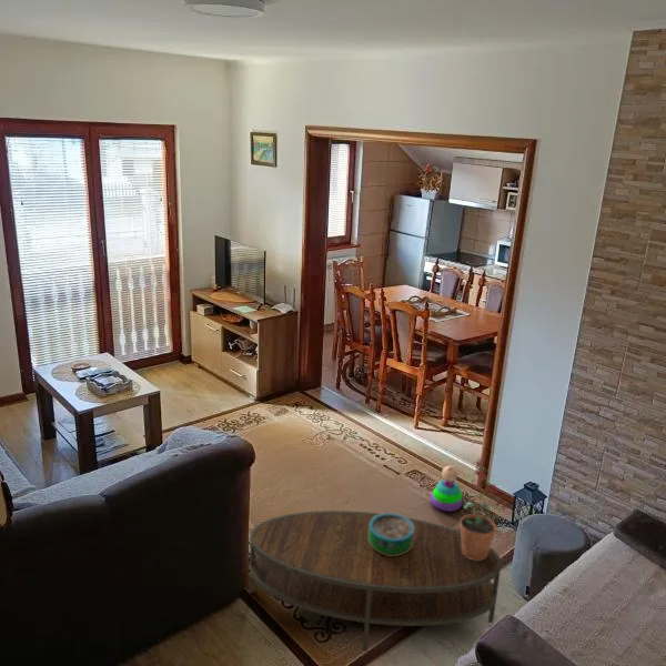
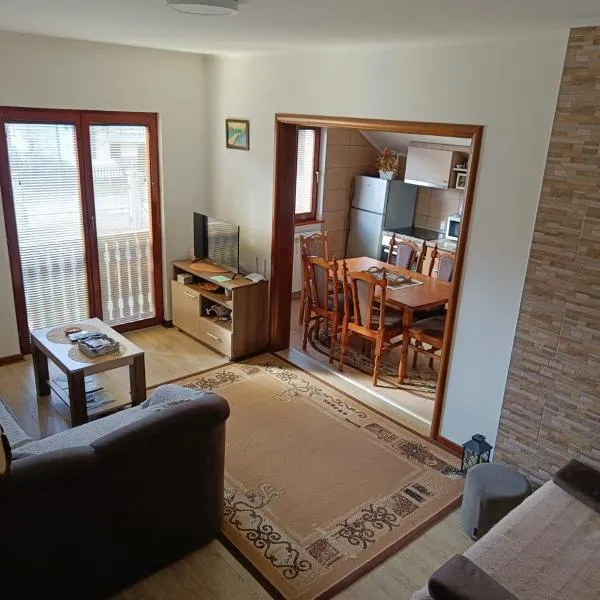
- stacking toy (447, 485)
- coffee table (371, 576)
- decorative bowl (391, 534)
- potted plant (483, 507)
